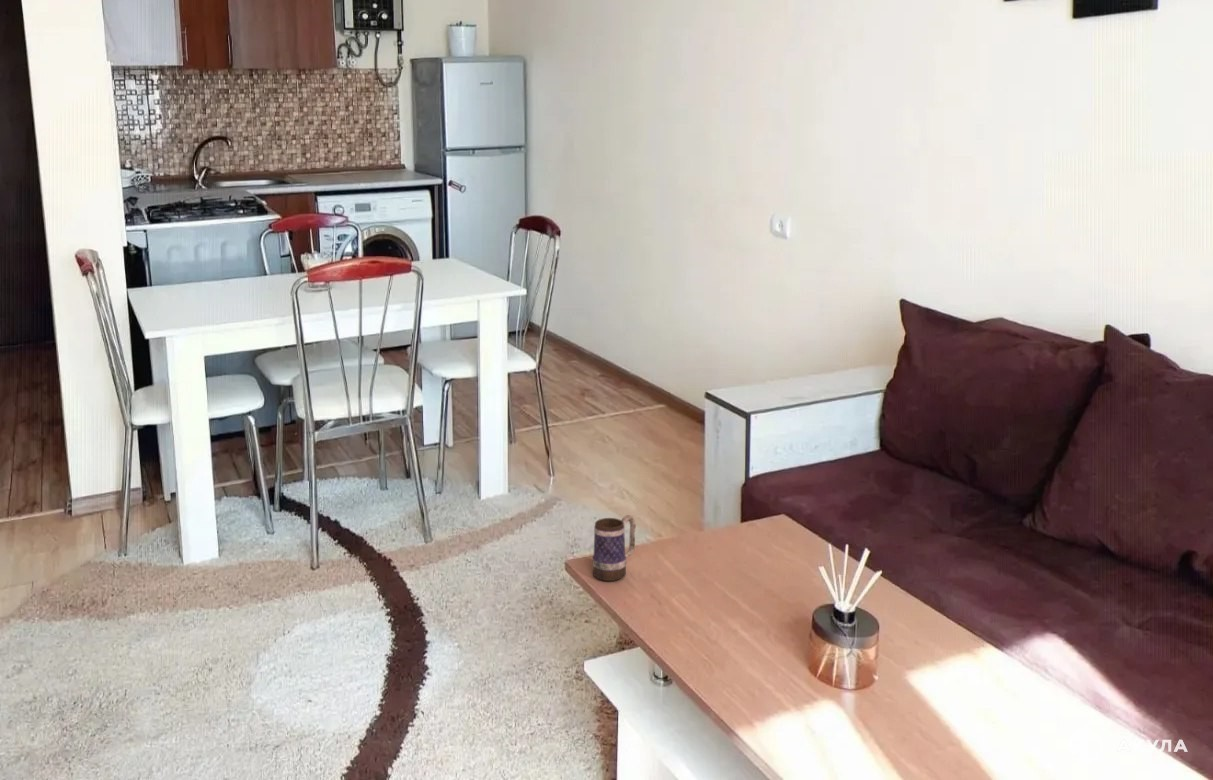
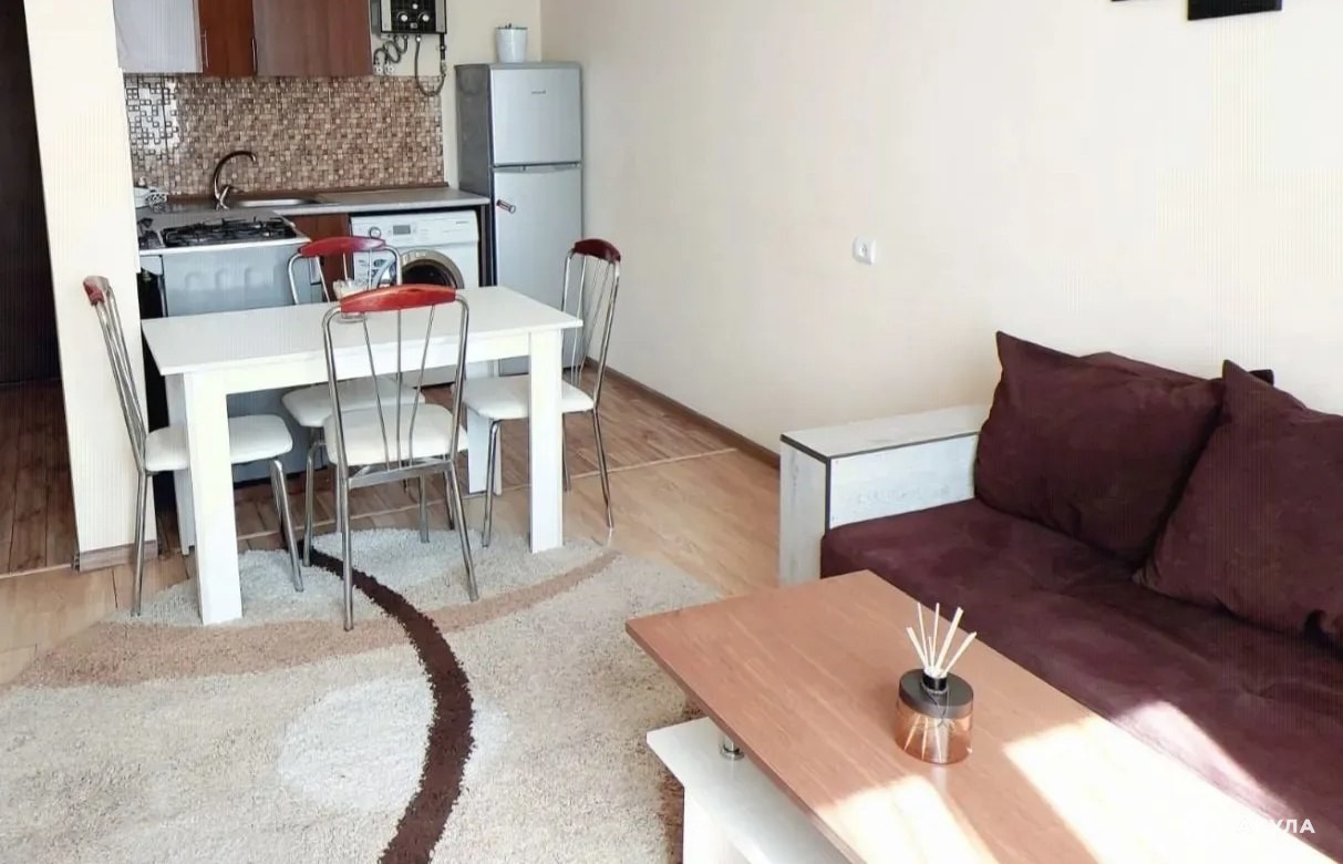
- mug (615, 546)
